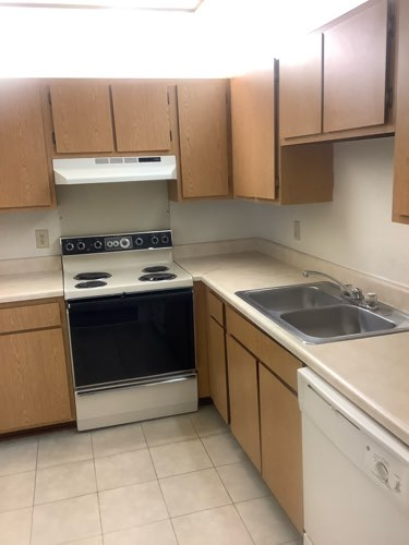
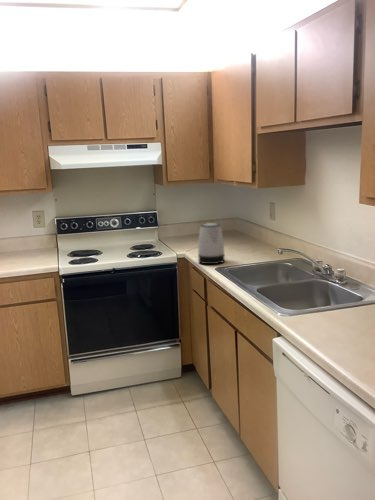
+ kettle (209, 242)
